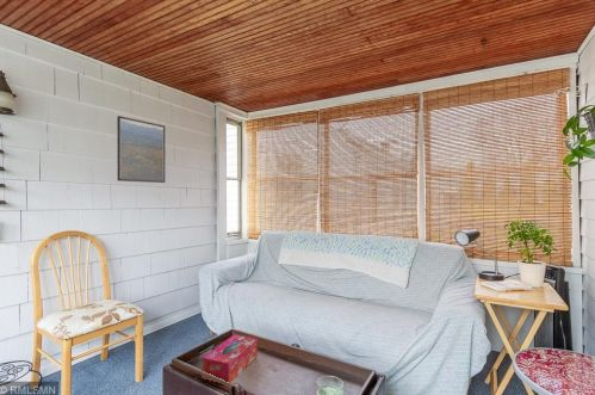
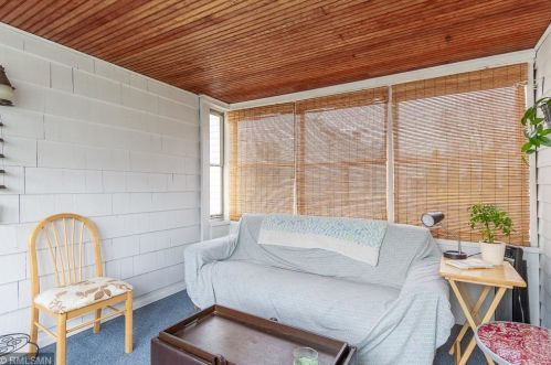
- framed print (142, 152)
- tissue box (231, 357)
